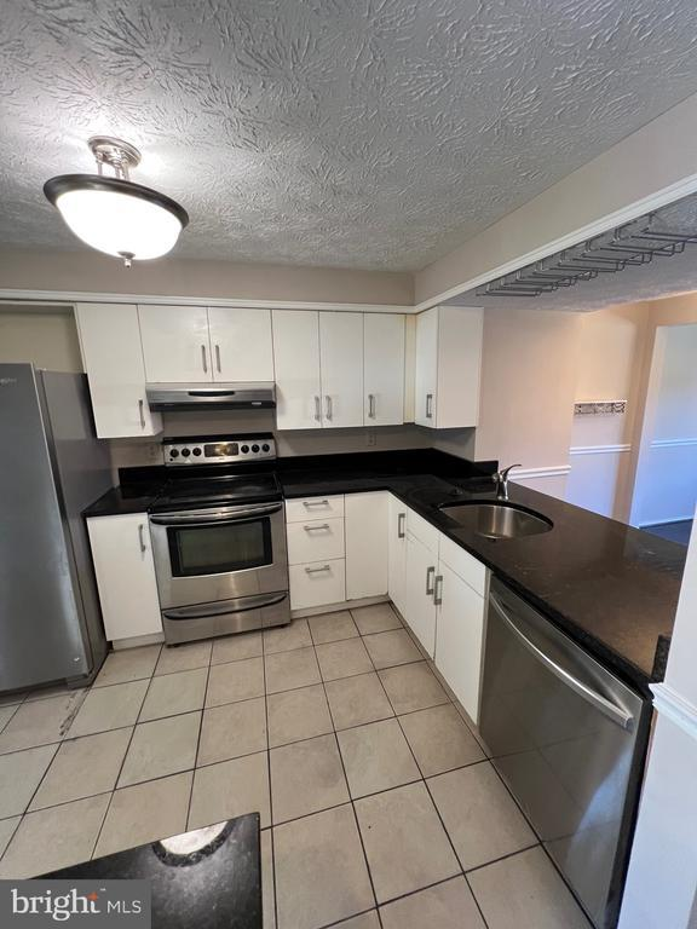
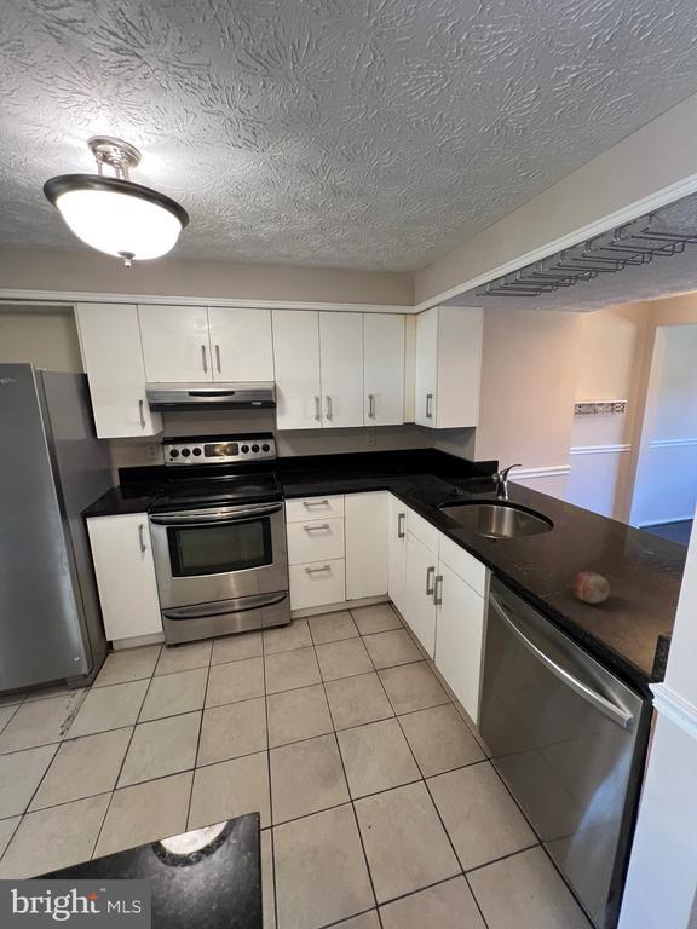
+ fruit (589, 585)
